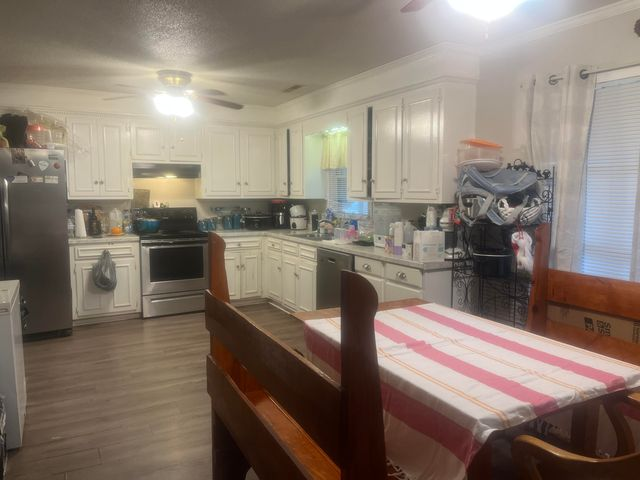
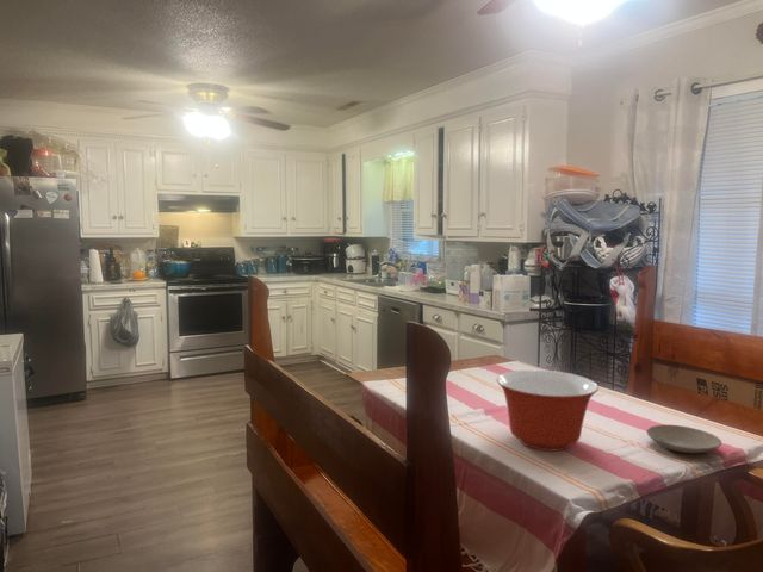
+ plate (682, 441)
+ mixing bowl (545, 411)
